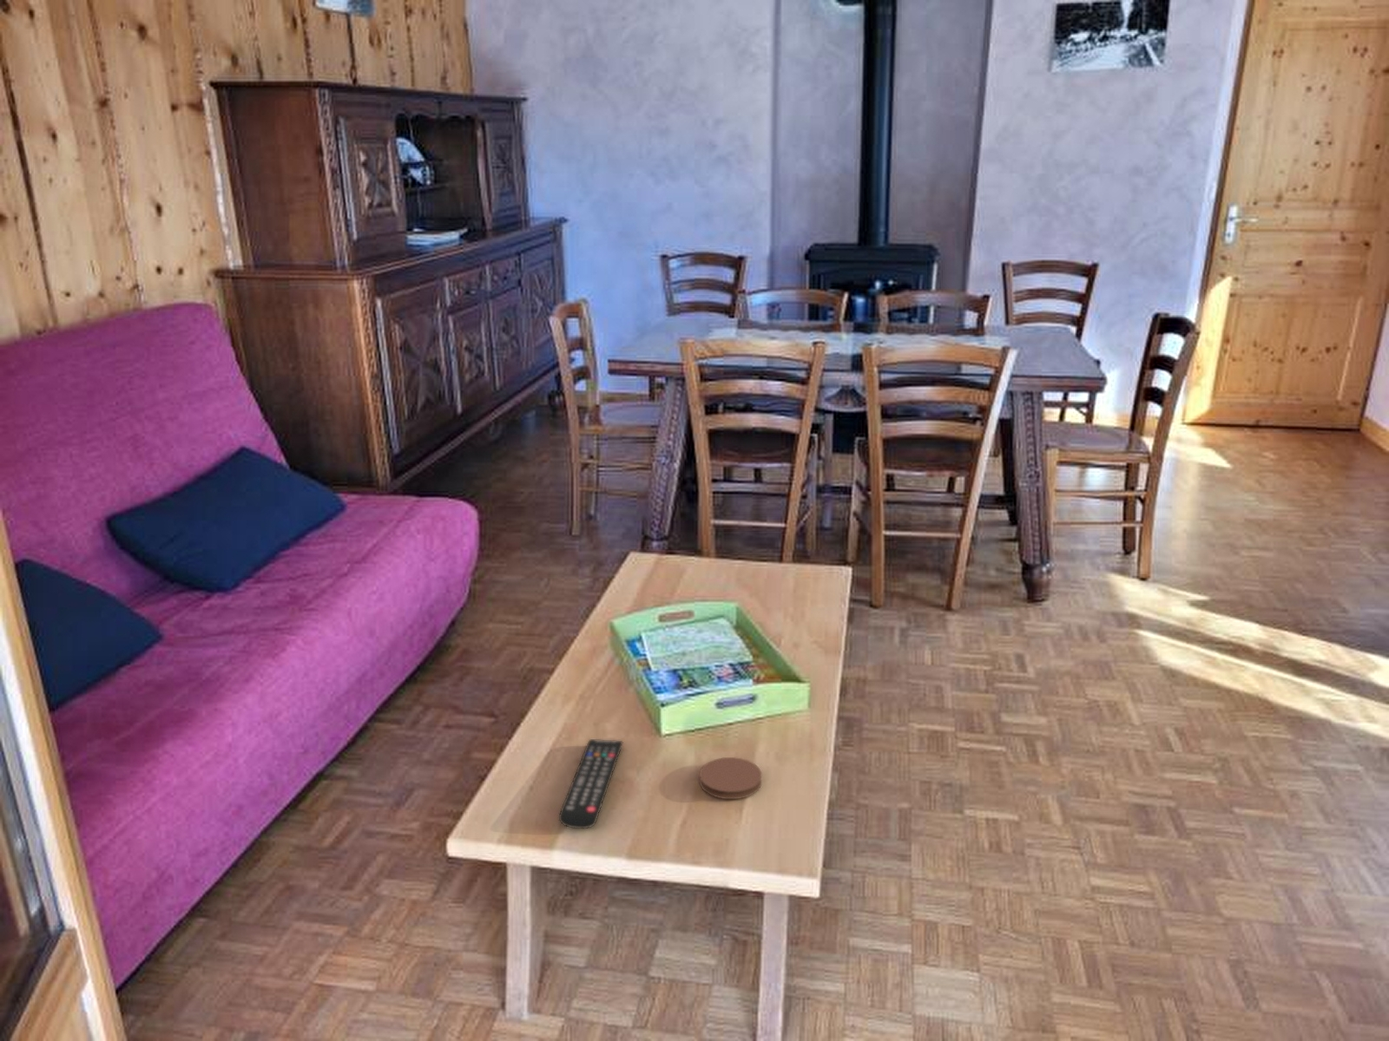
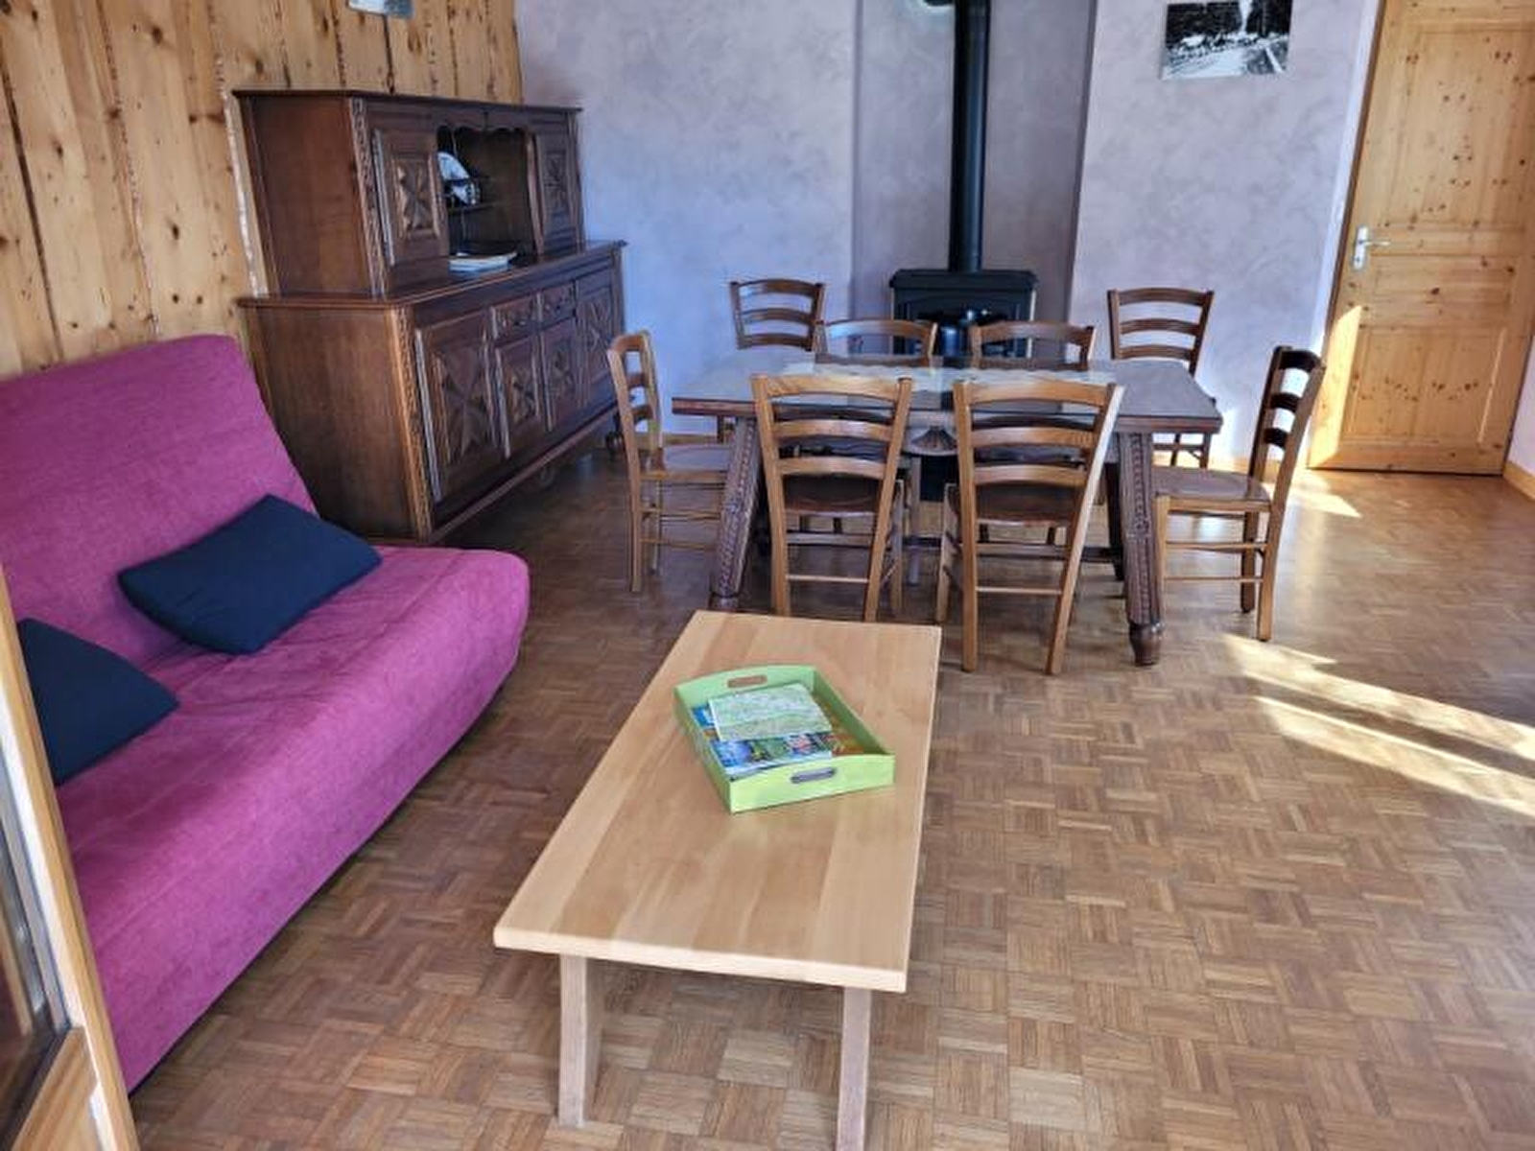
- remote control (593, 780)
- coaster (731, 777)
